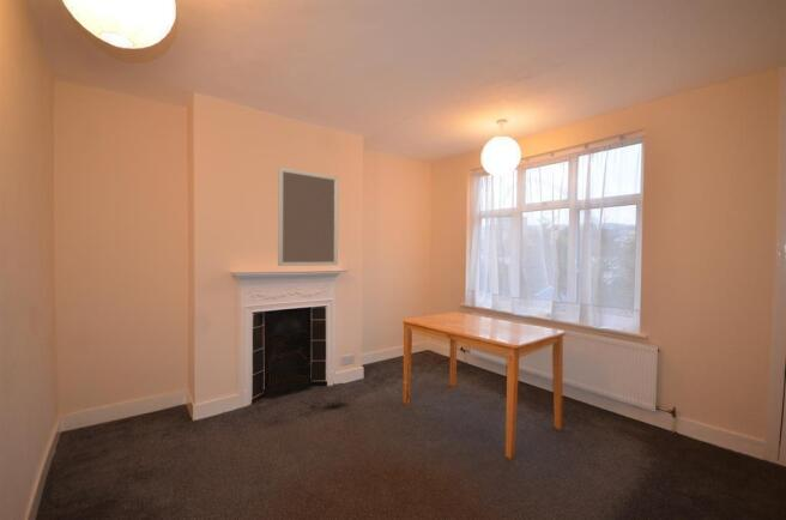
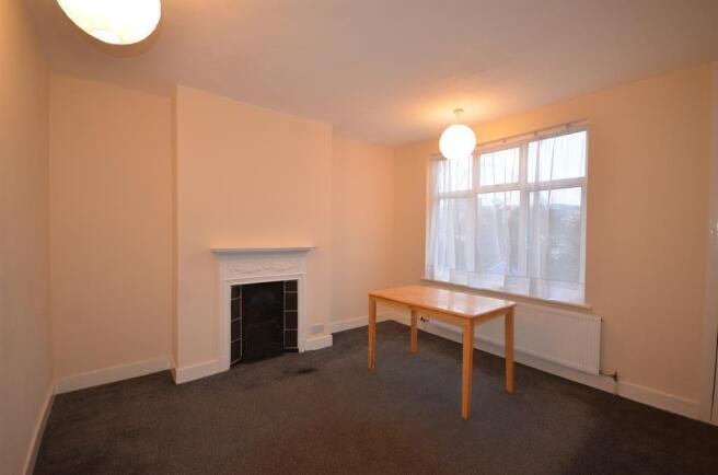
- home mirror (309, 218)
